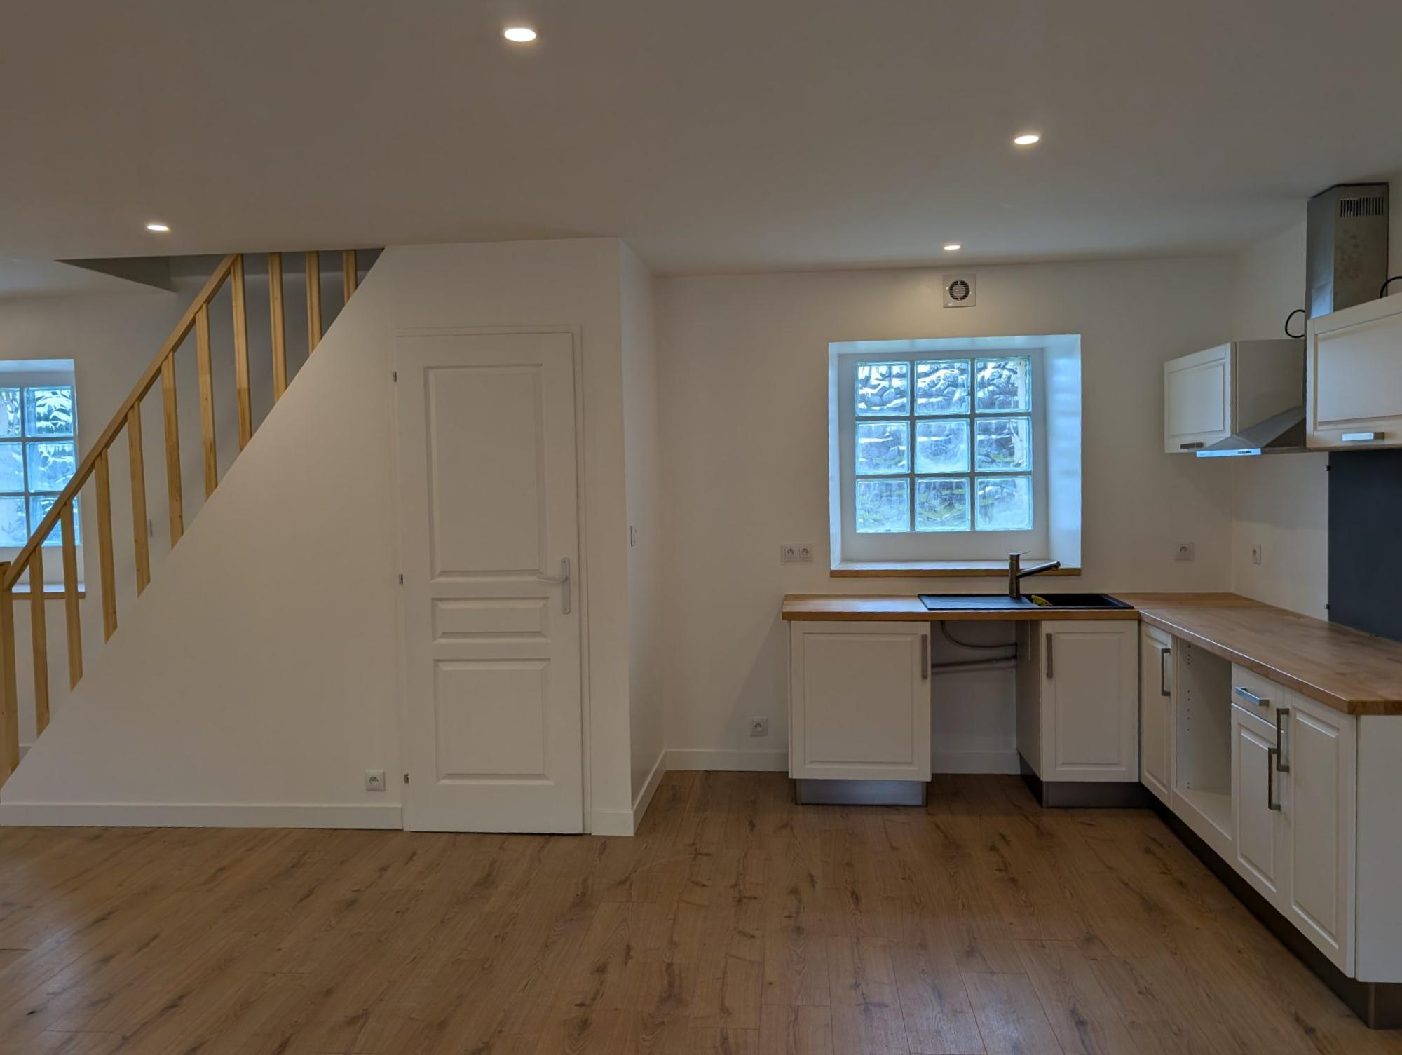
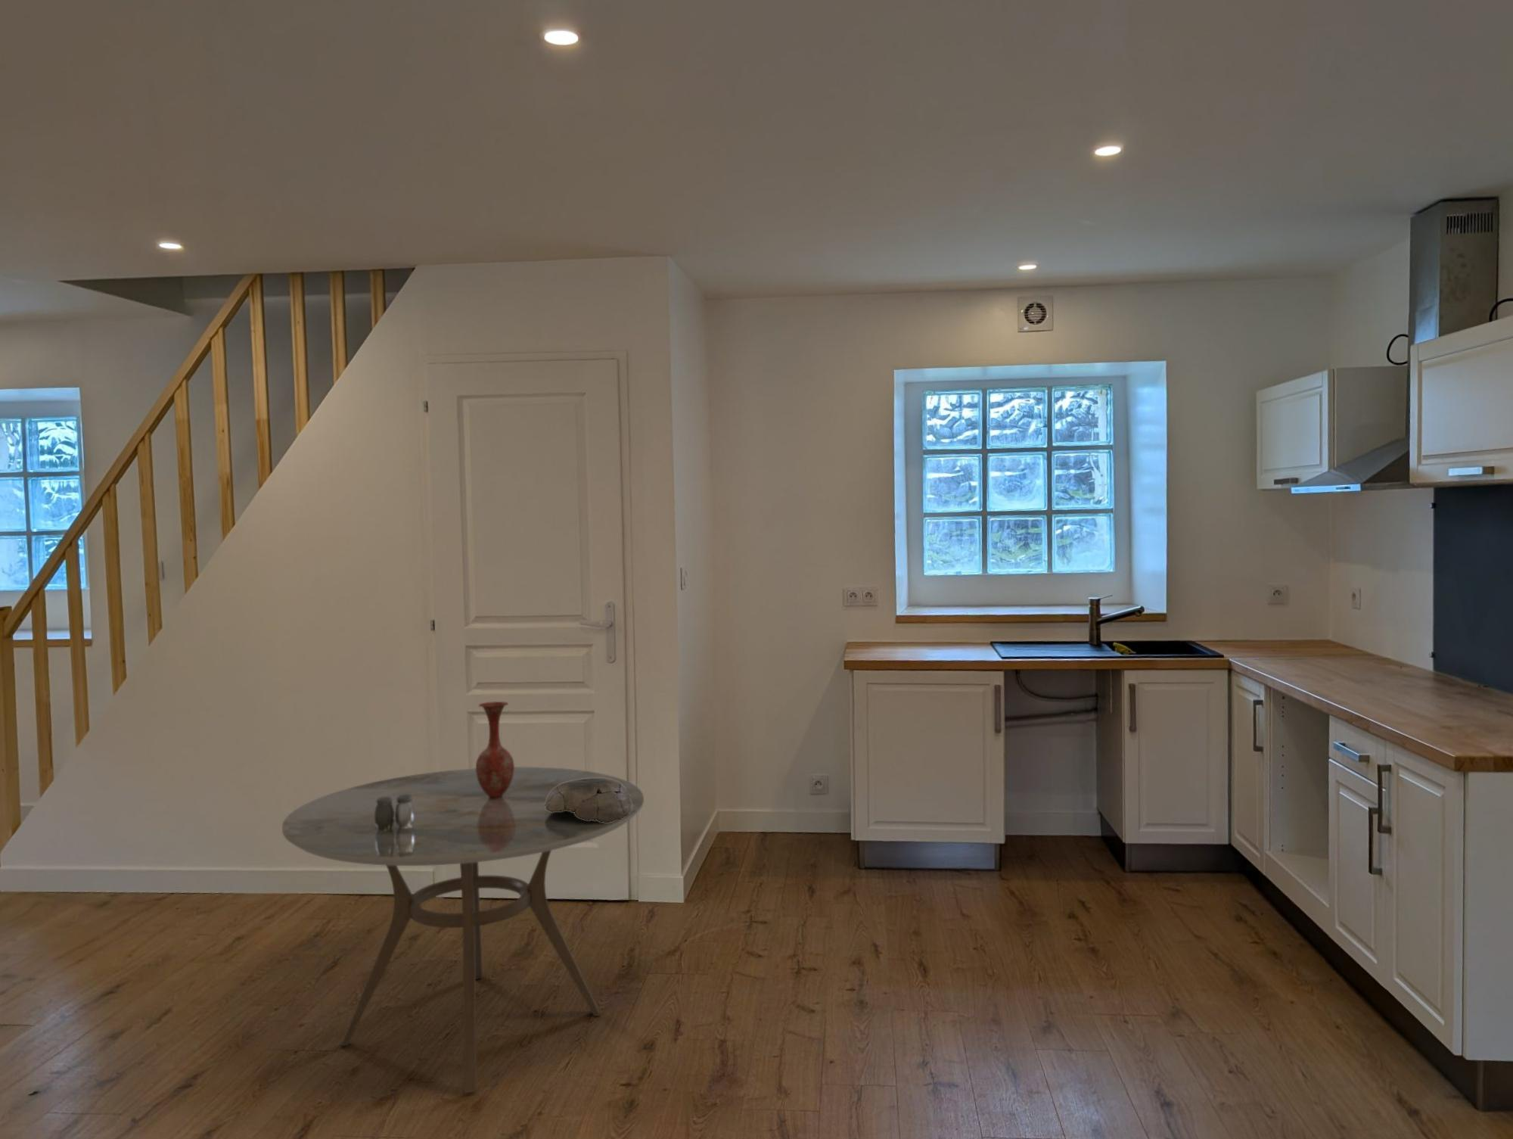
+ dining table (472, 916)
+ salt and pepper shaker (393, 811)
+ vase (494, 750)
+ bowl (590, 794)
